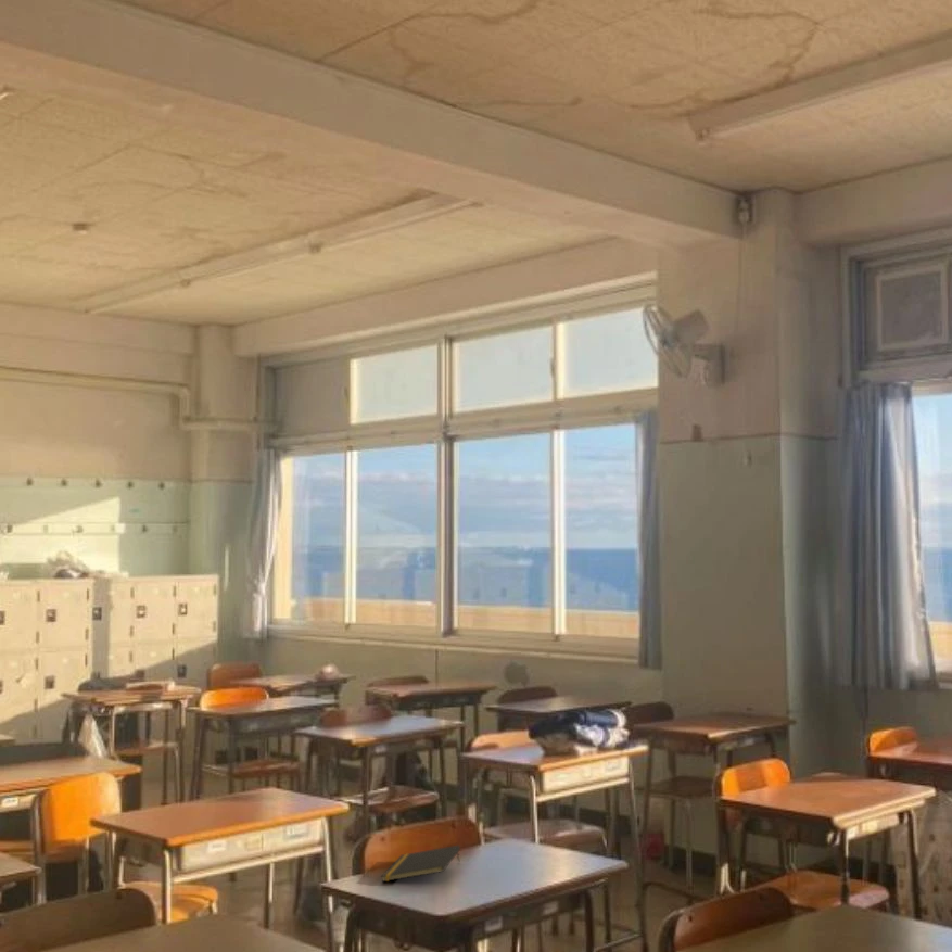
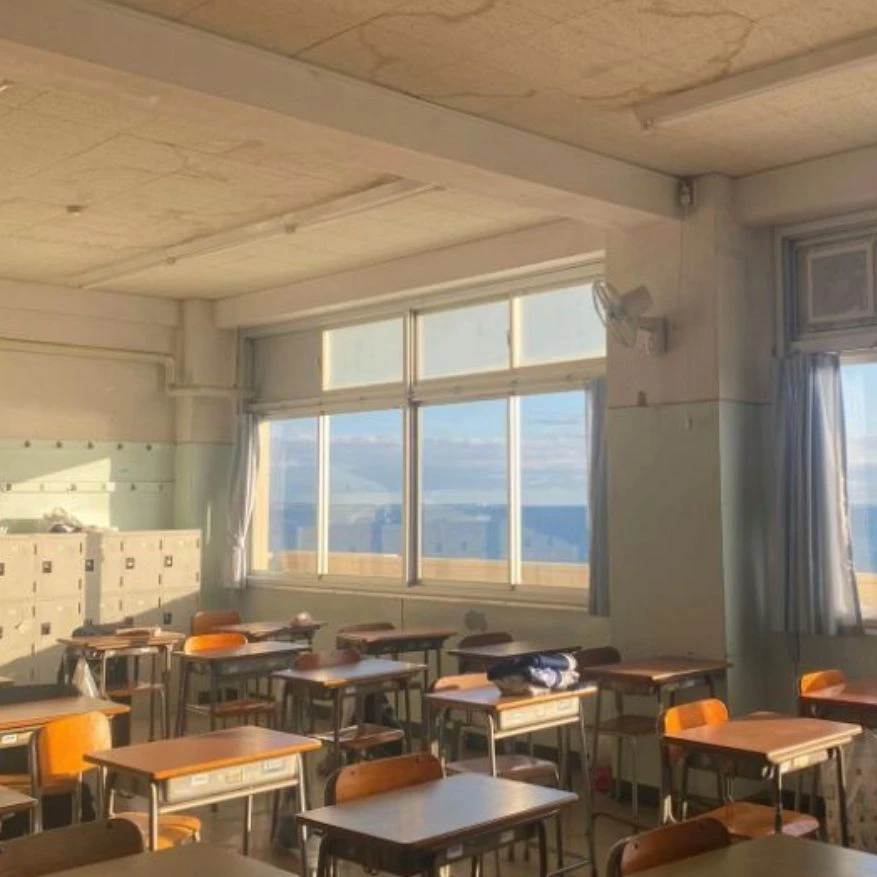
- notepad (421, 862)
